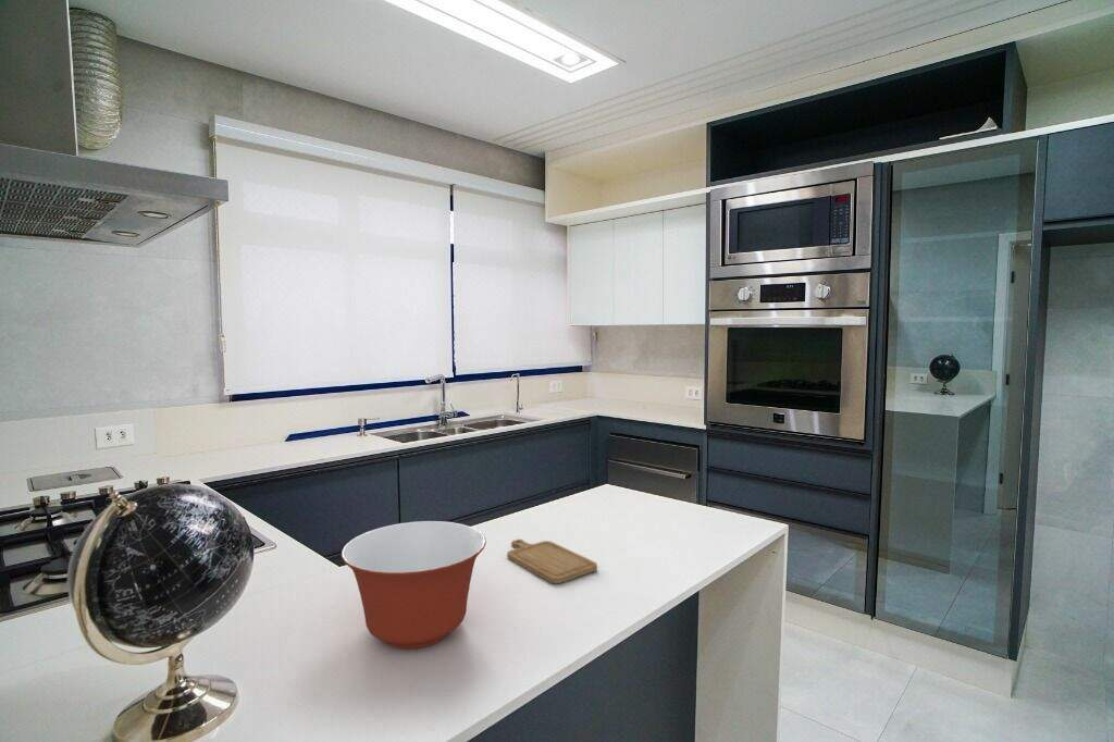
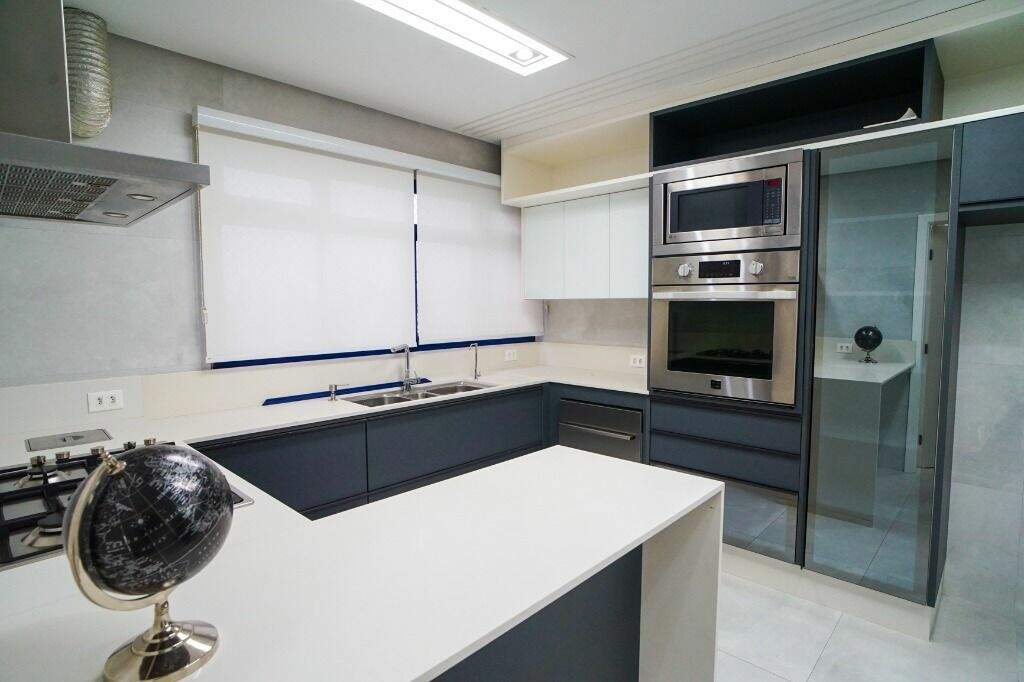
- mixing bowl (416, 586)
- chopping board (544, 556)
